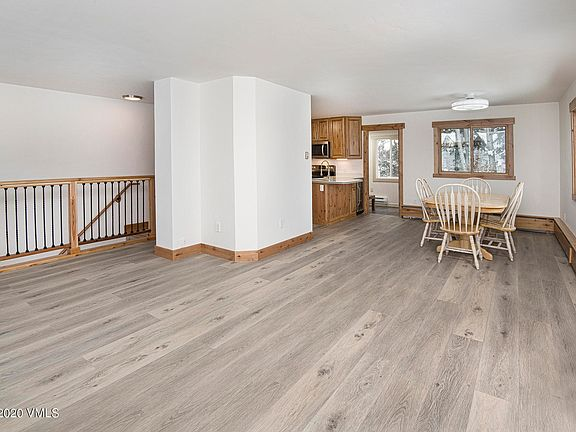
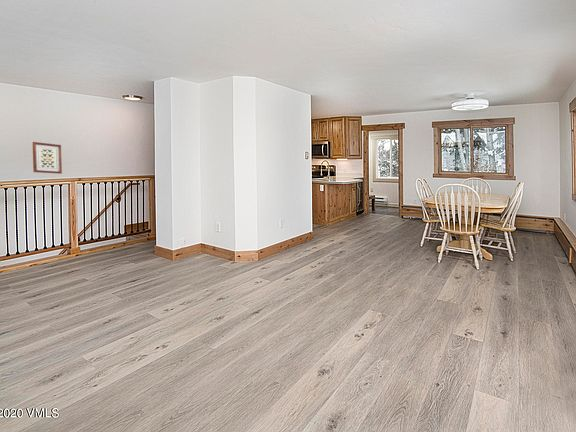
+ wall art (47, 158)
